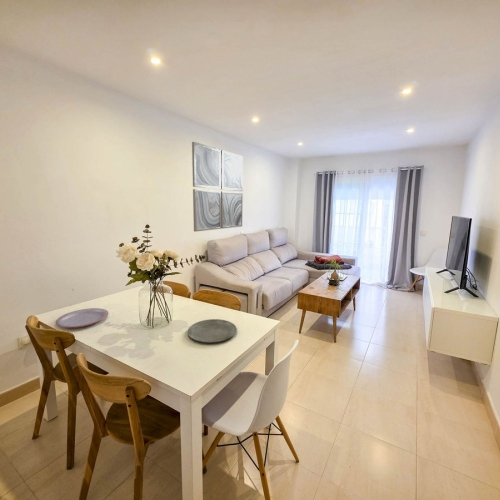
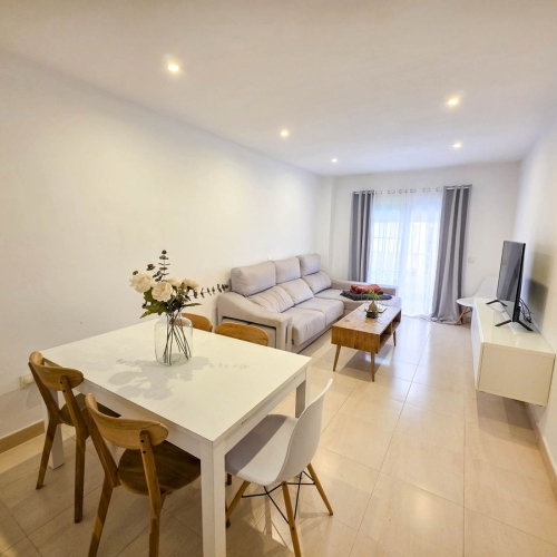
- plate (212, 330)
- plate (83, 318)
- wall art (220, 191)
